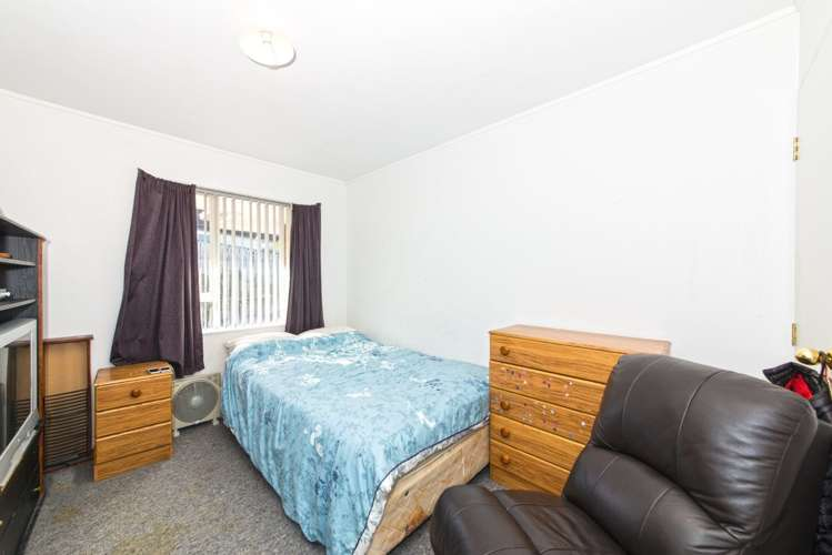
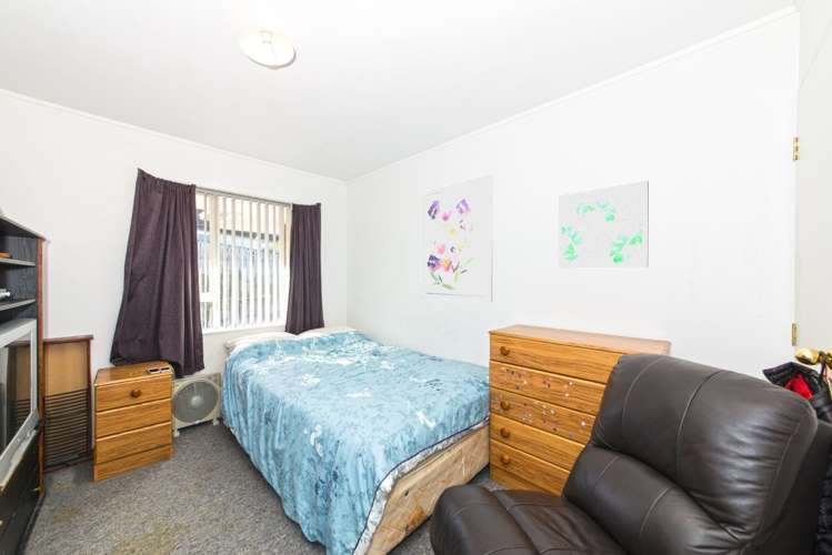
+ wall art (453, 242)
+ wall art (599, 228)
